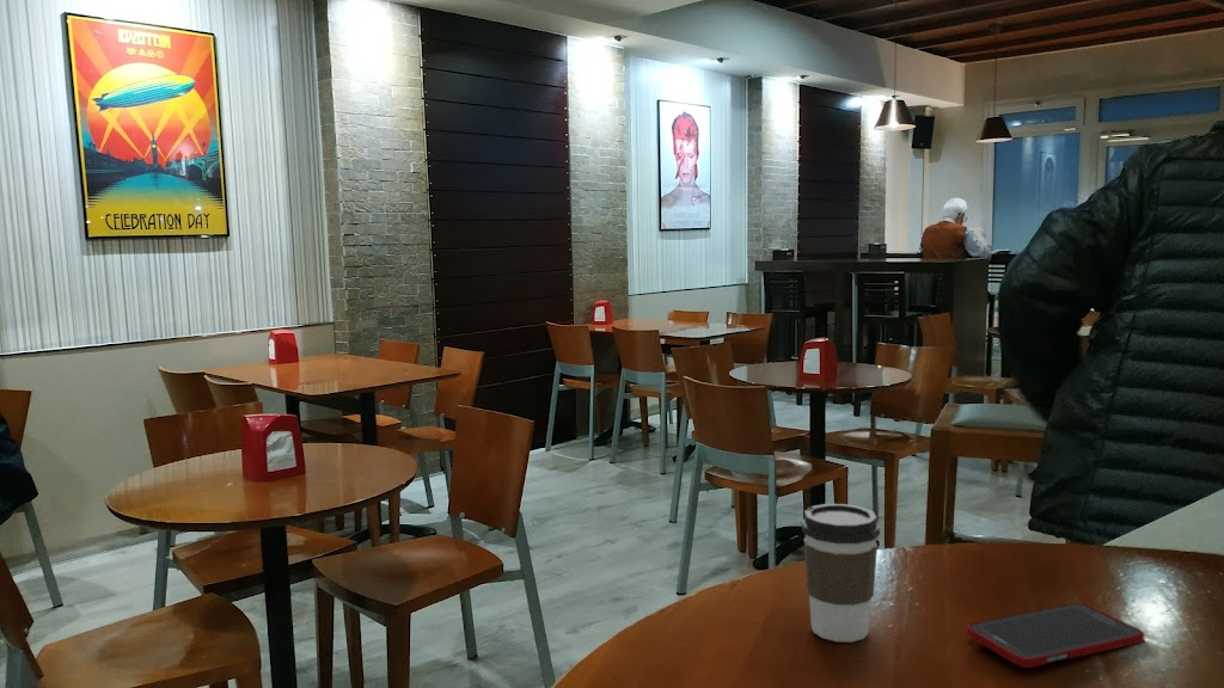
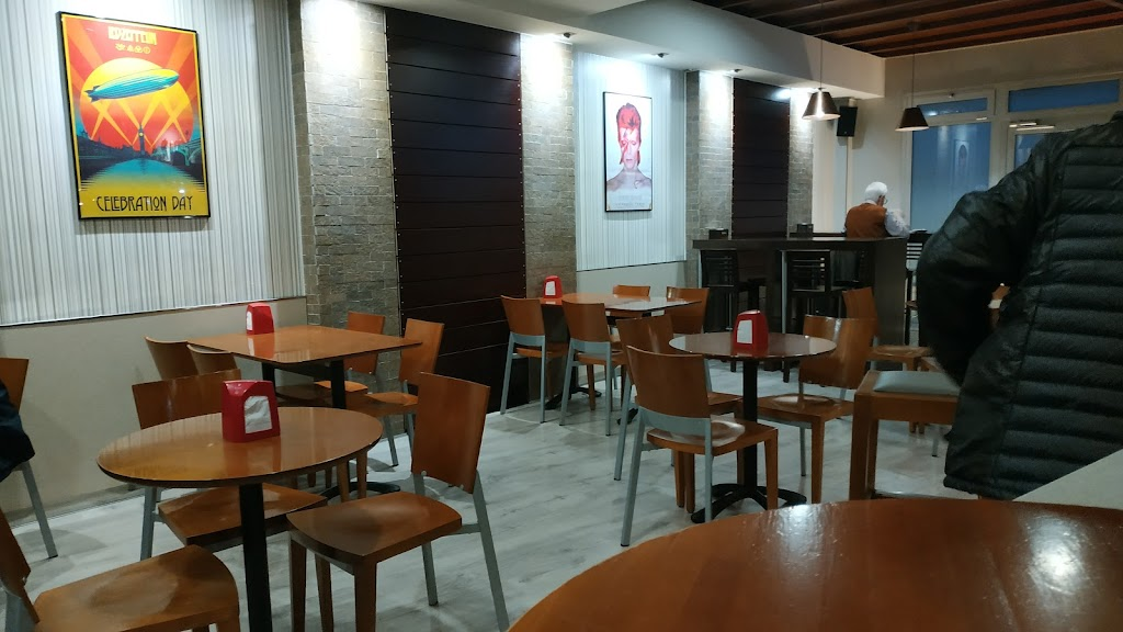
- cell phone (1053, 633)
- coffee cup (839, 572)
